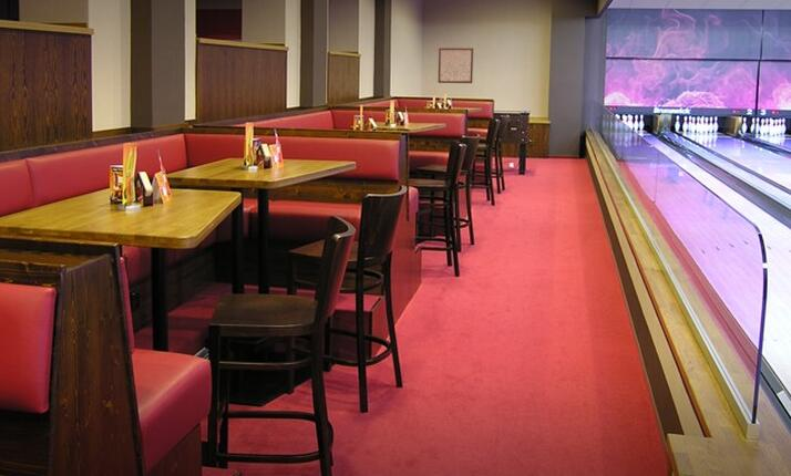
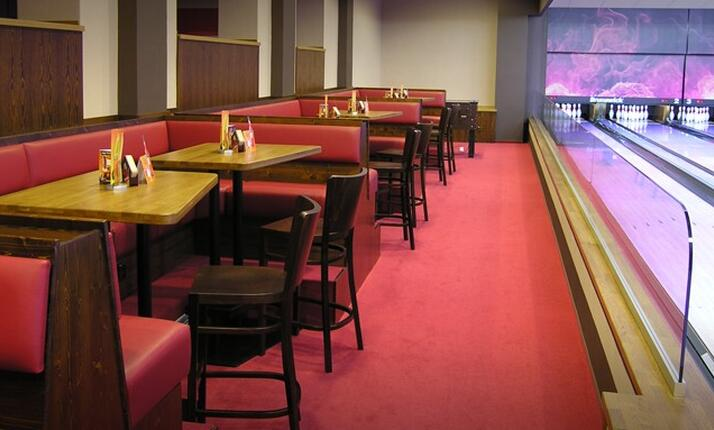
- wall art (455, 66)
